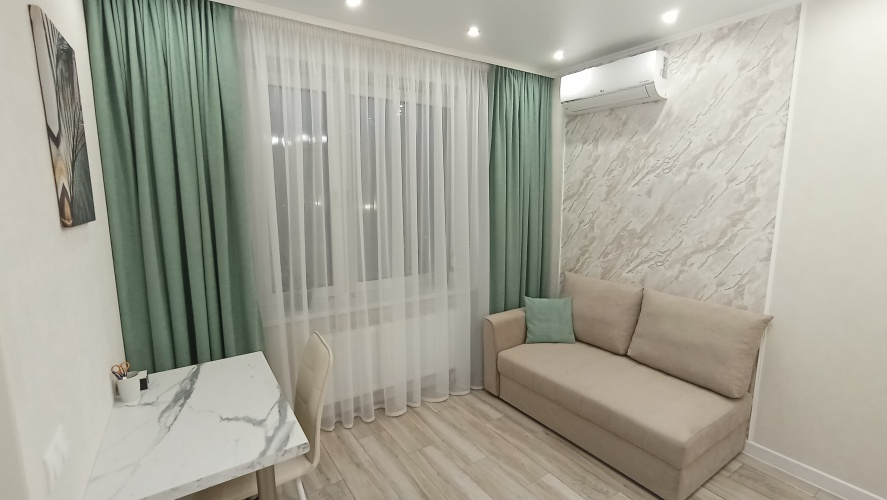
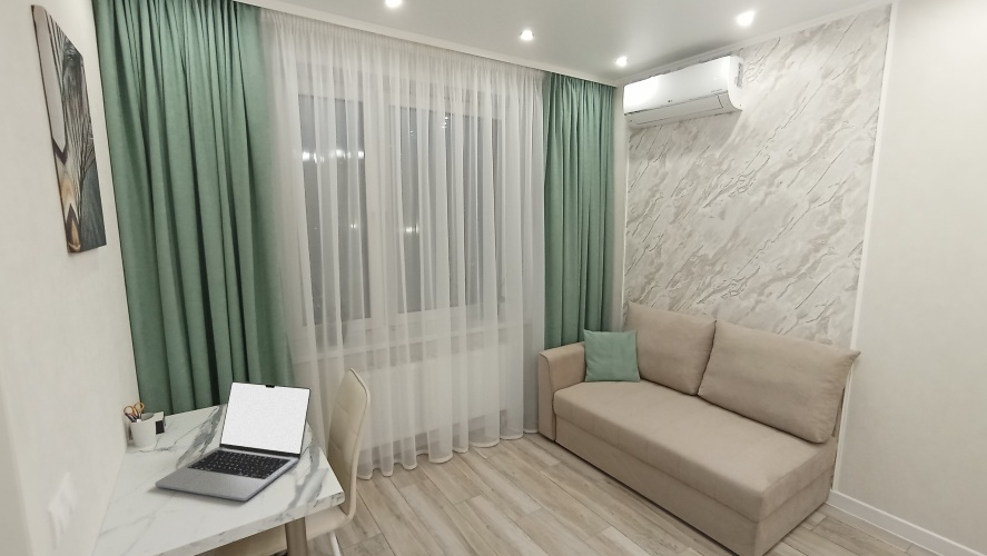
+ laptop (238, 434)
